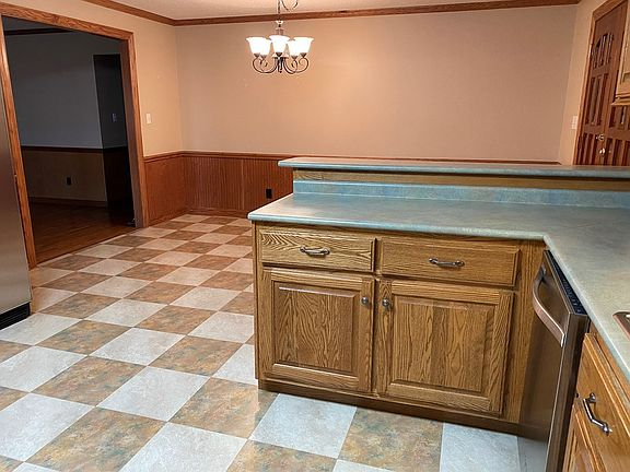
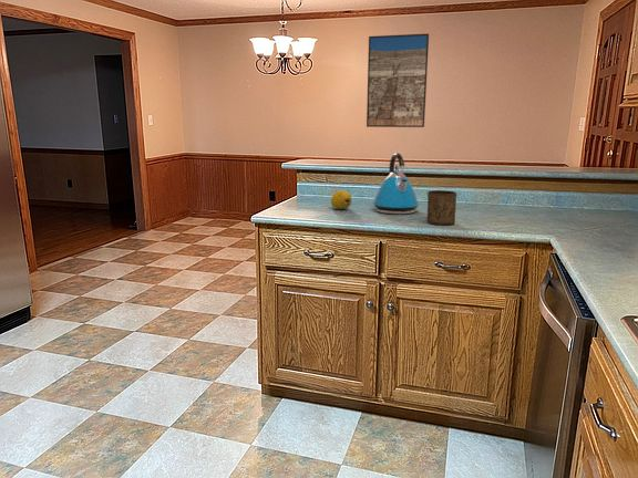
+ fruit (341, 199)
+ cup (441, 207)
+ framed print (397, 82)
+ kettle (395, 181)
